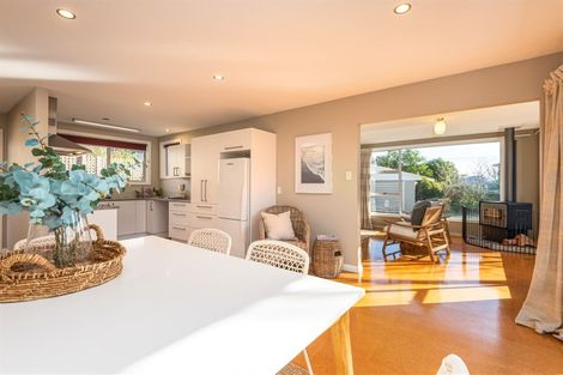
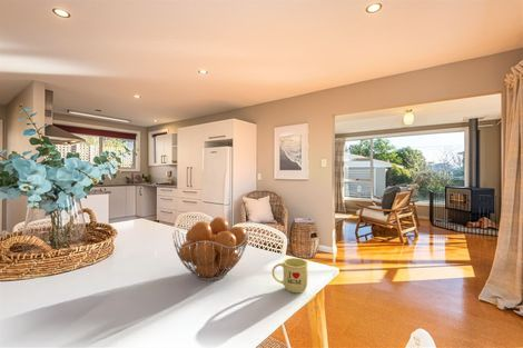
+ fruit basket (211, 247)
+ mug (289, 275)
